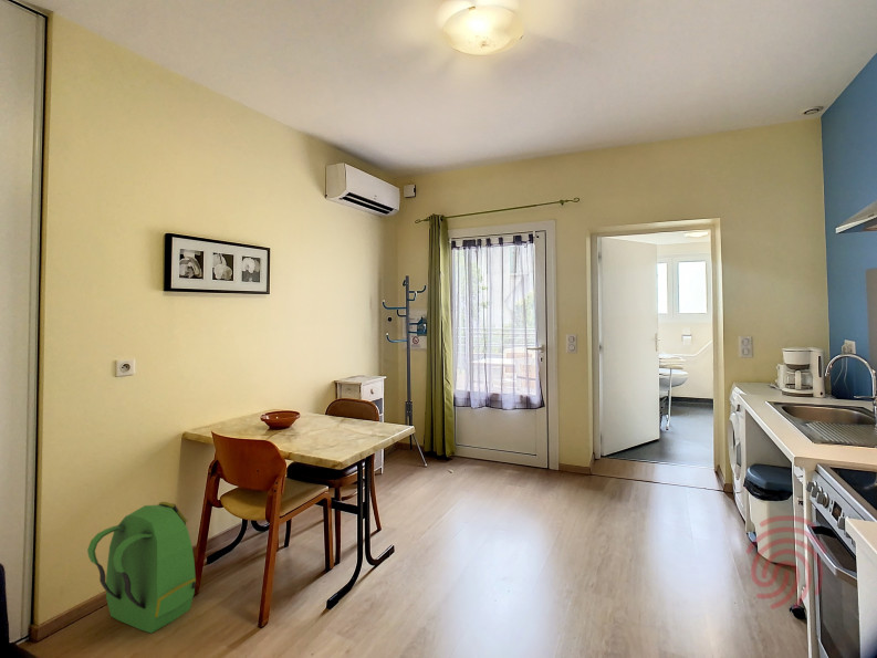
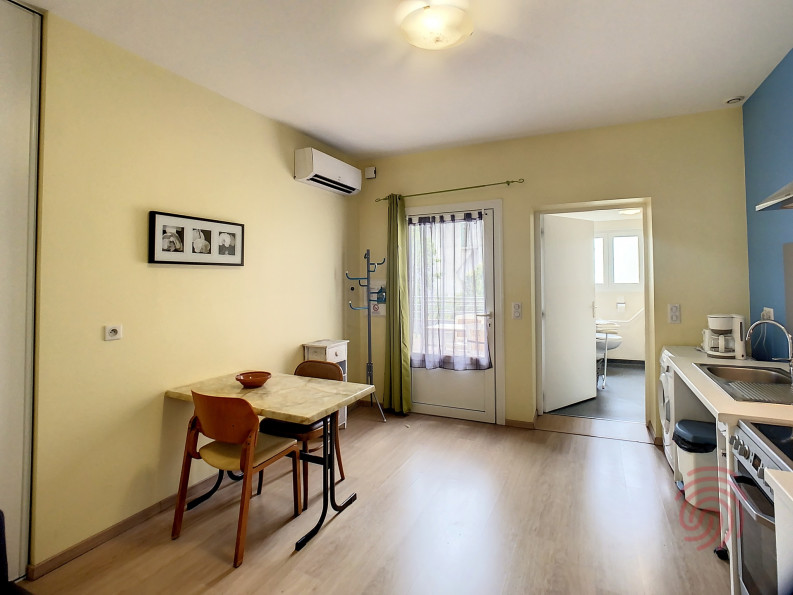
- backpack (145, 562)
